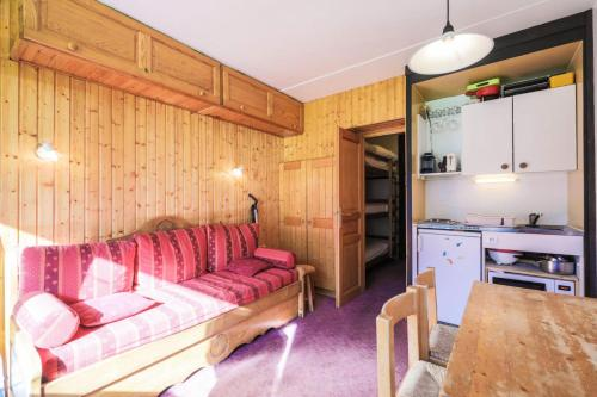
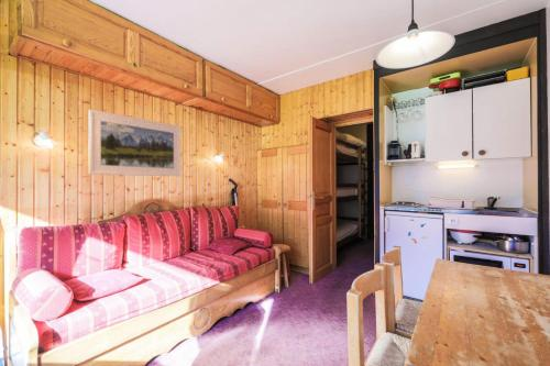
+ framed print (141, 146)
